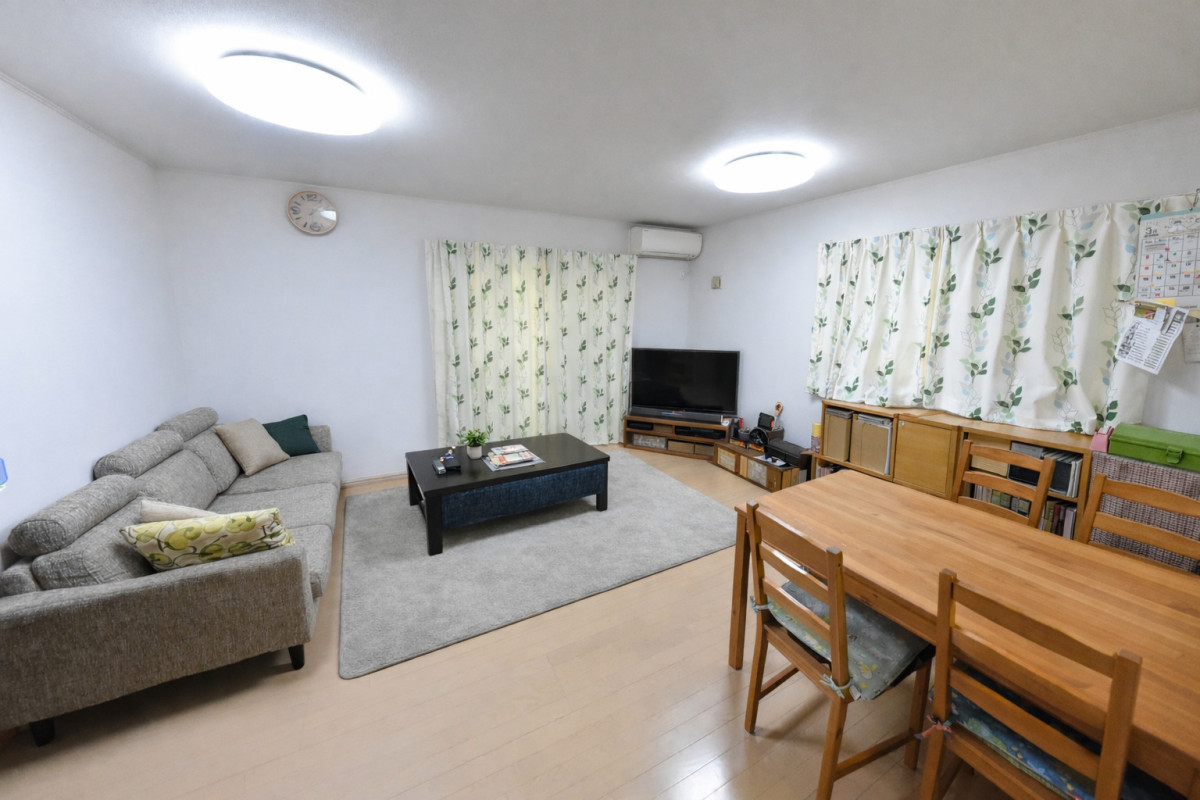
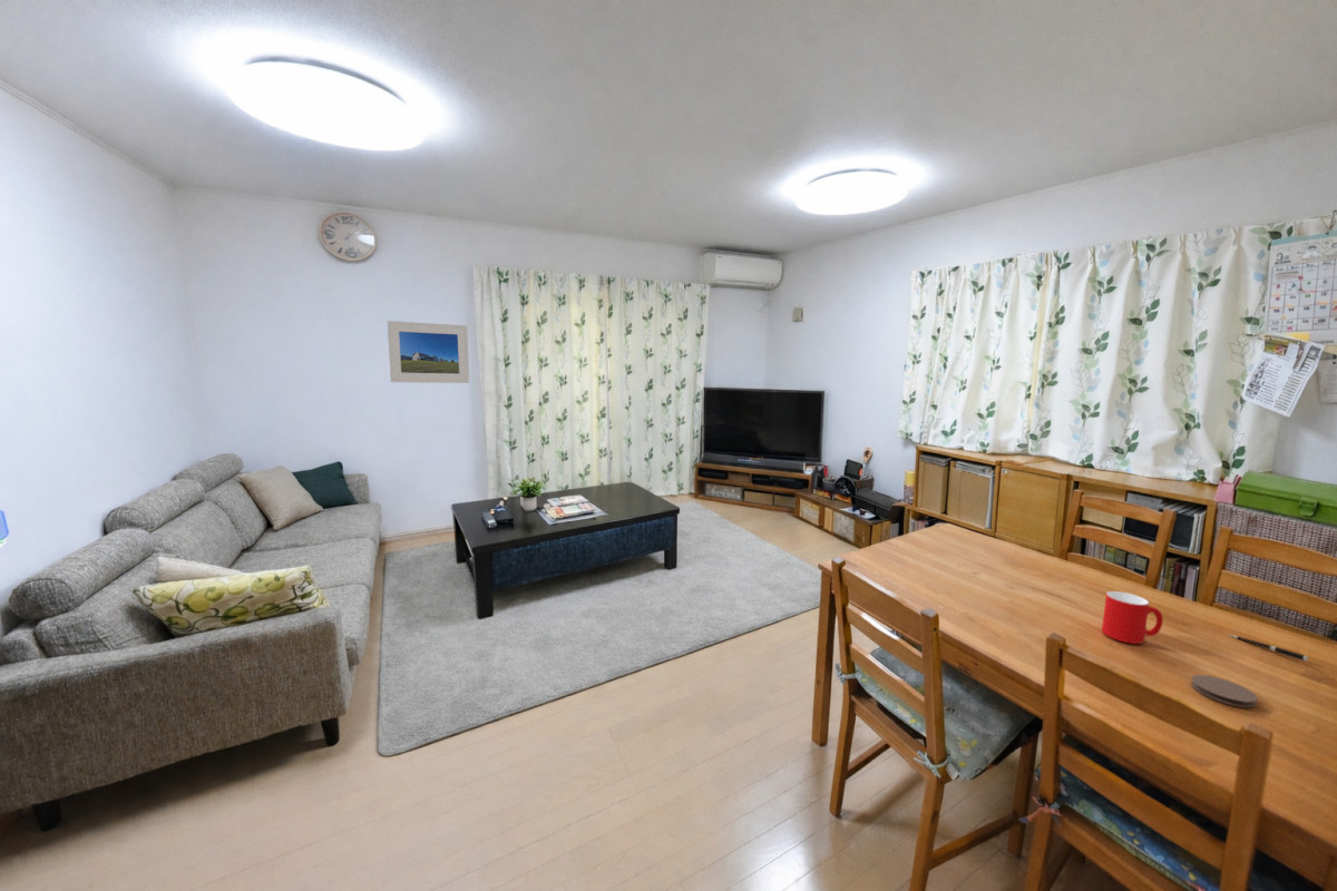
+ cup (1132, 618)
+ coaster (1222, 689)
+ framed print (429, 353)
+ pen (1266, 645)
